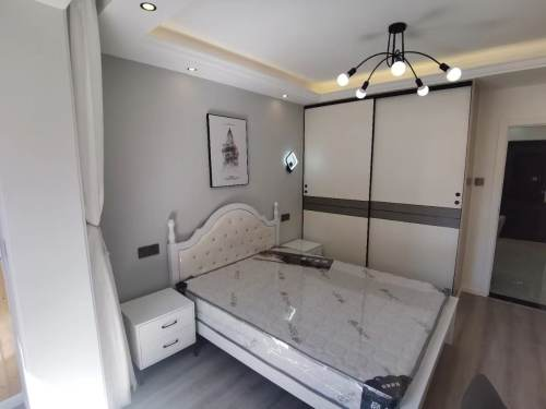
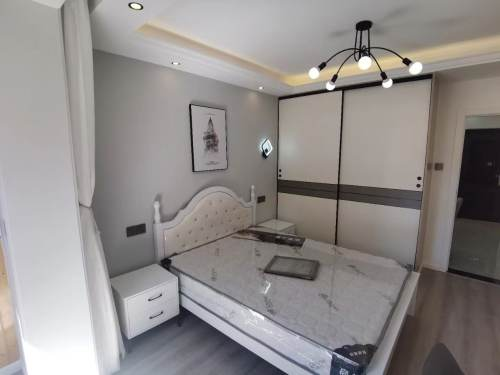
+ serving tray (292, 265)
